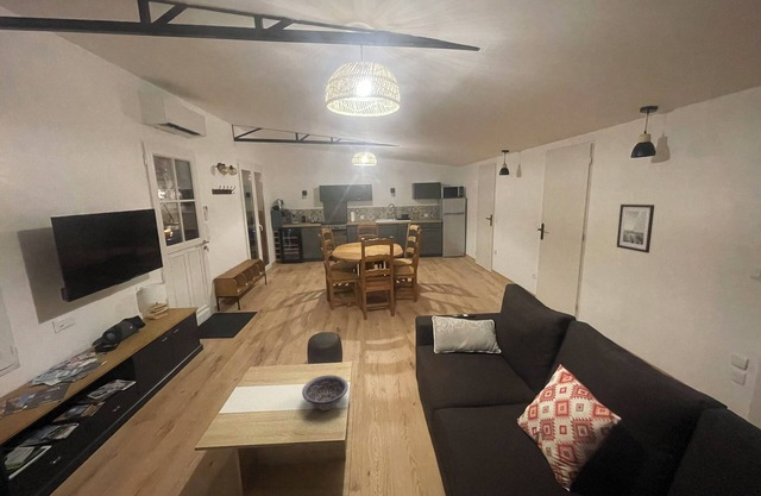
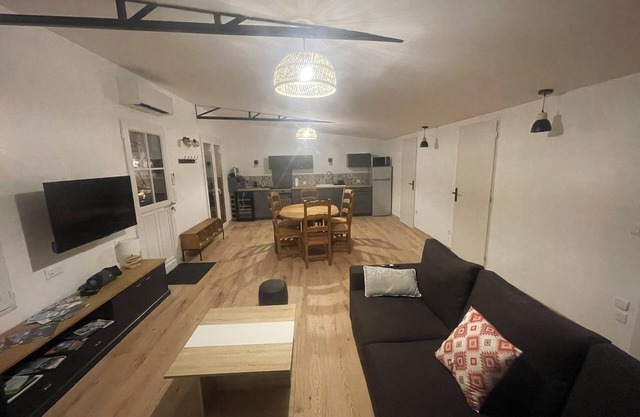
- decorative bowl (326, 395)
- wall art (634, 227)
